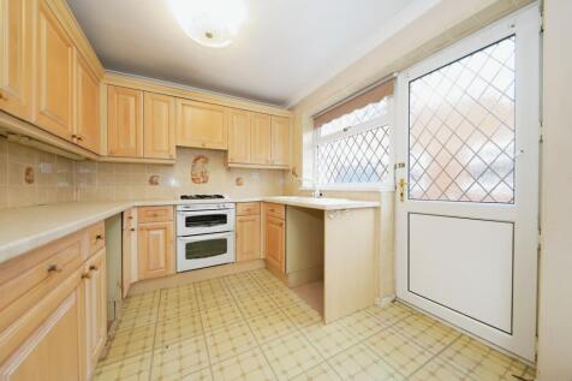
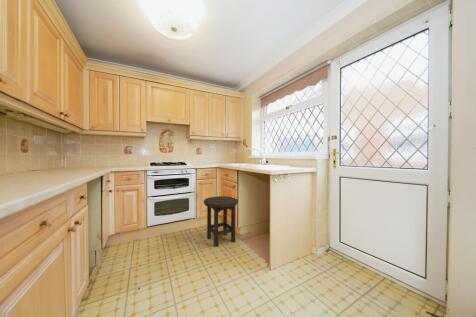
+ stool (223, 219)
